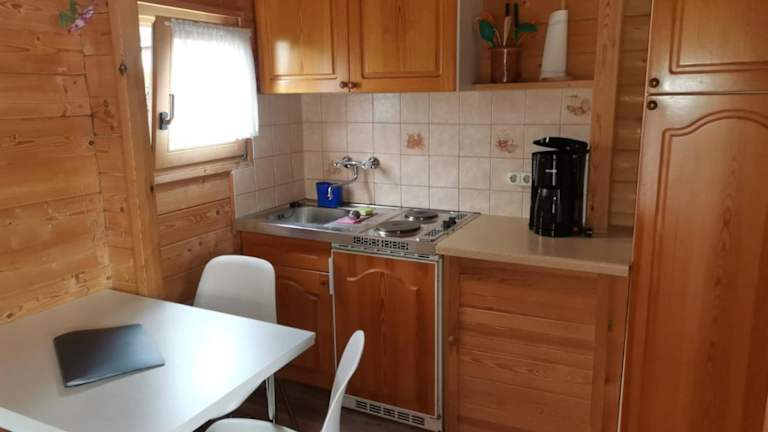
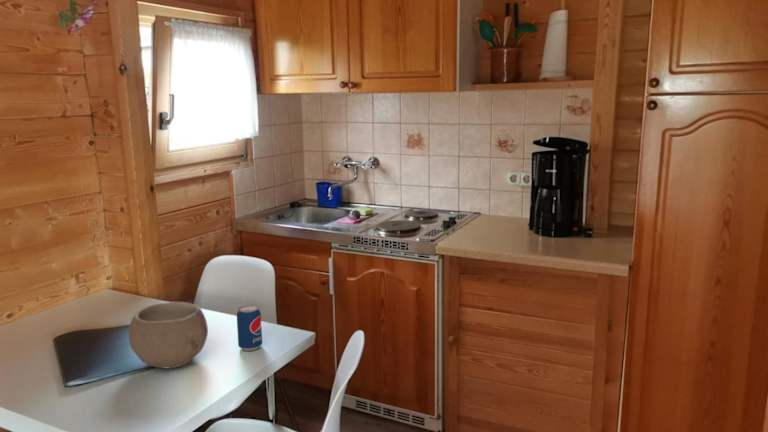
+ bowl (169, 337)
+ beverage can (249, 327)
